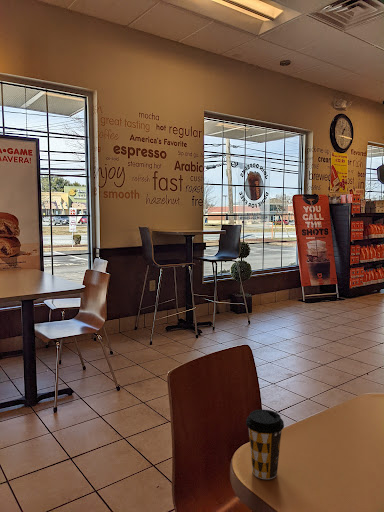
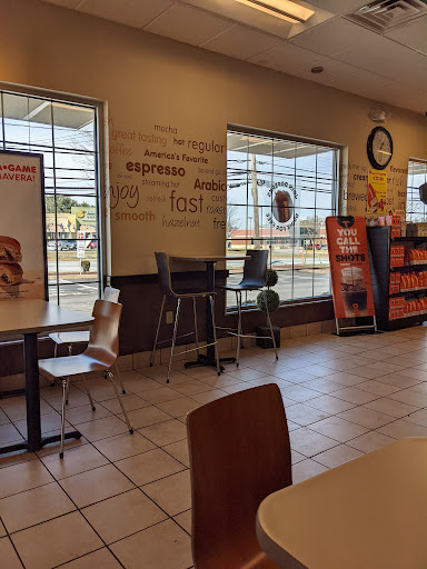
- coffee cup (264, 444)
